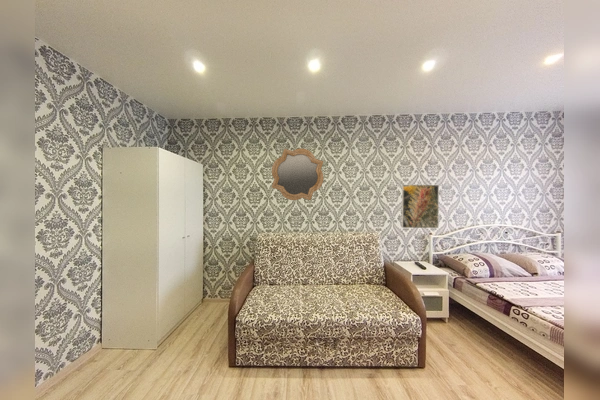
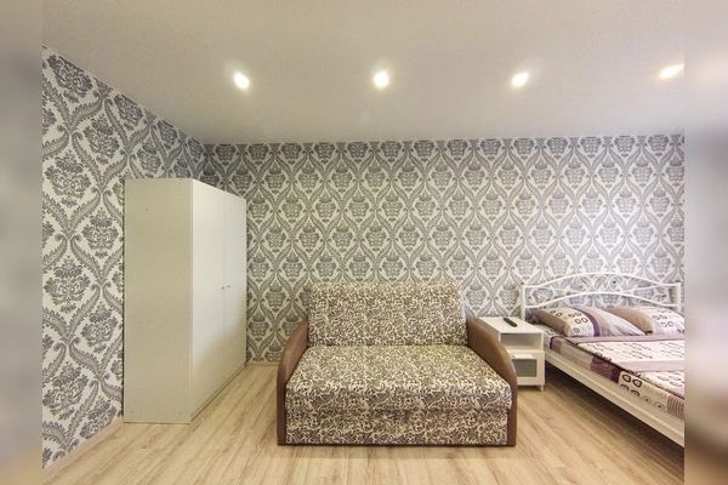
- mirror (297, 174)
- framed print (420, 206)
